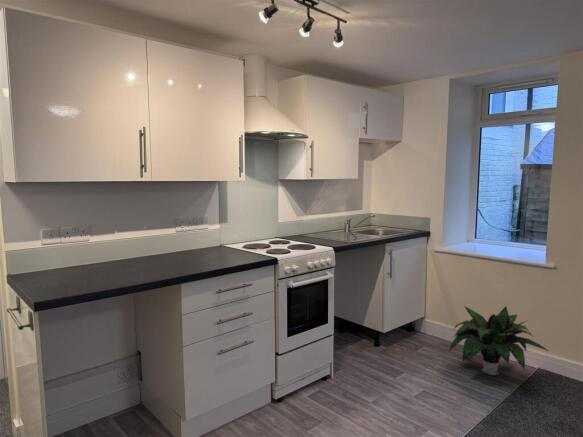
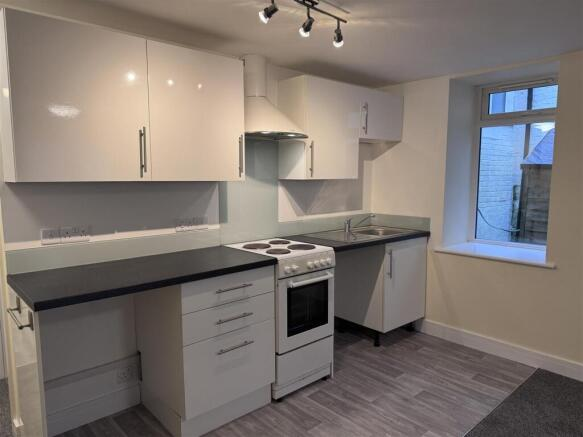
- potted plant (494, 340)
